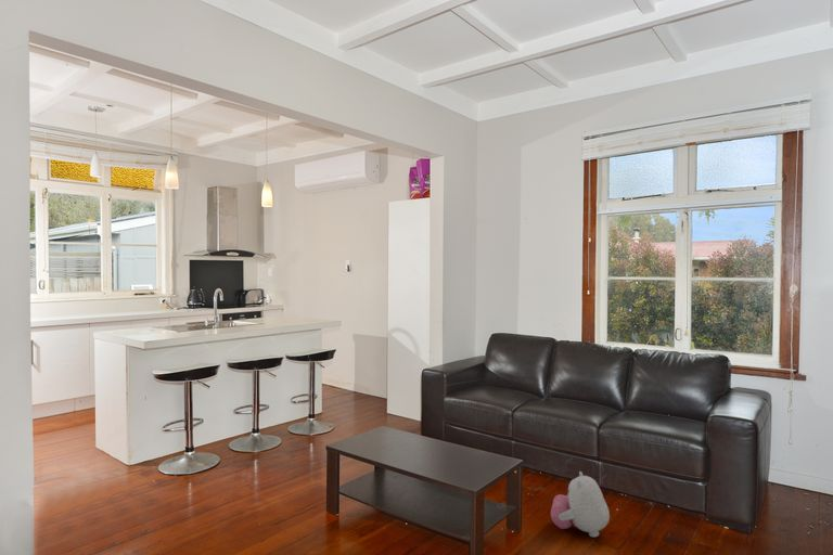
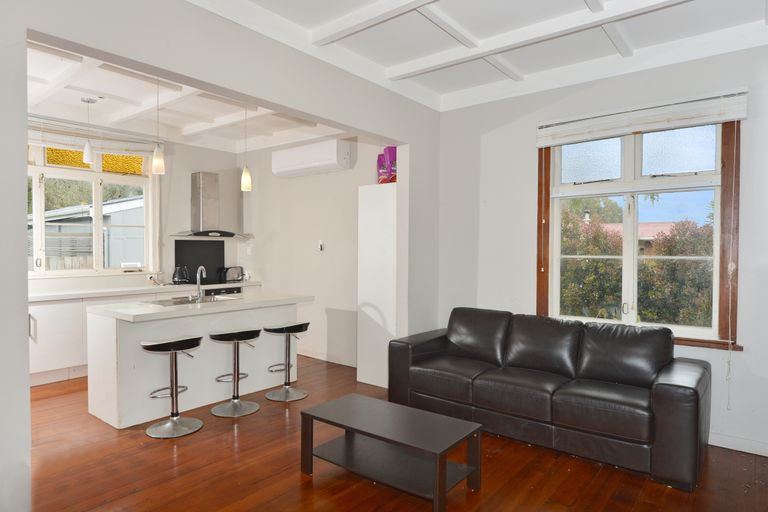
- plush toy (579, 503)
